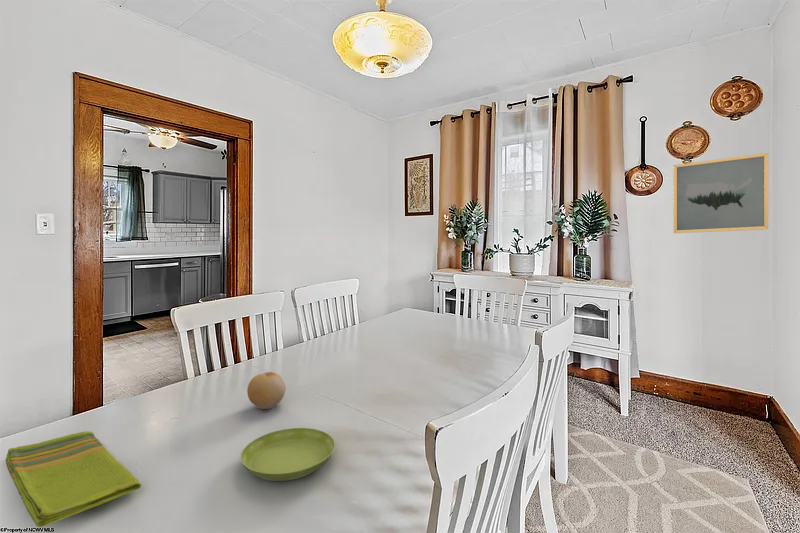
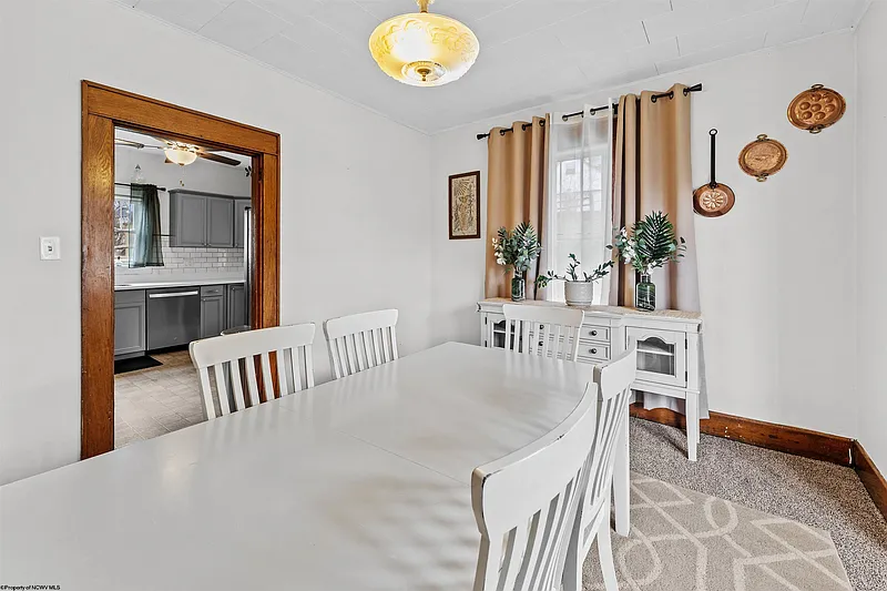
- dish towel (69, 467)
- saucer (289, 454)
- fruit (267, 390)
- wall art (717, 195)
